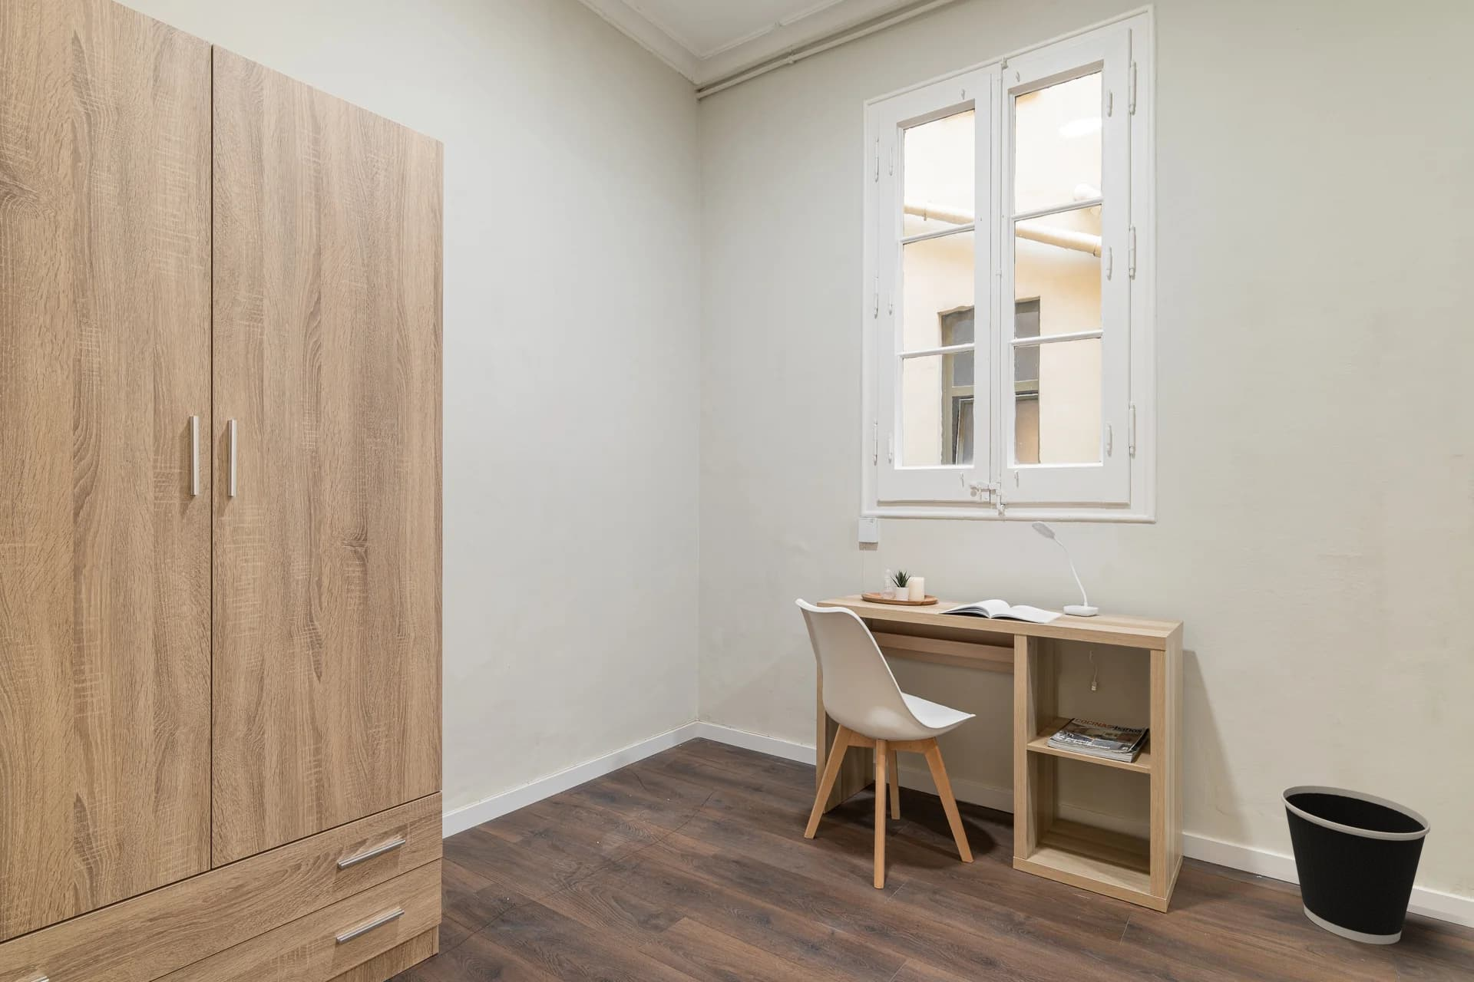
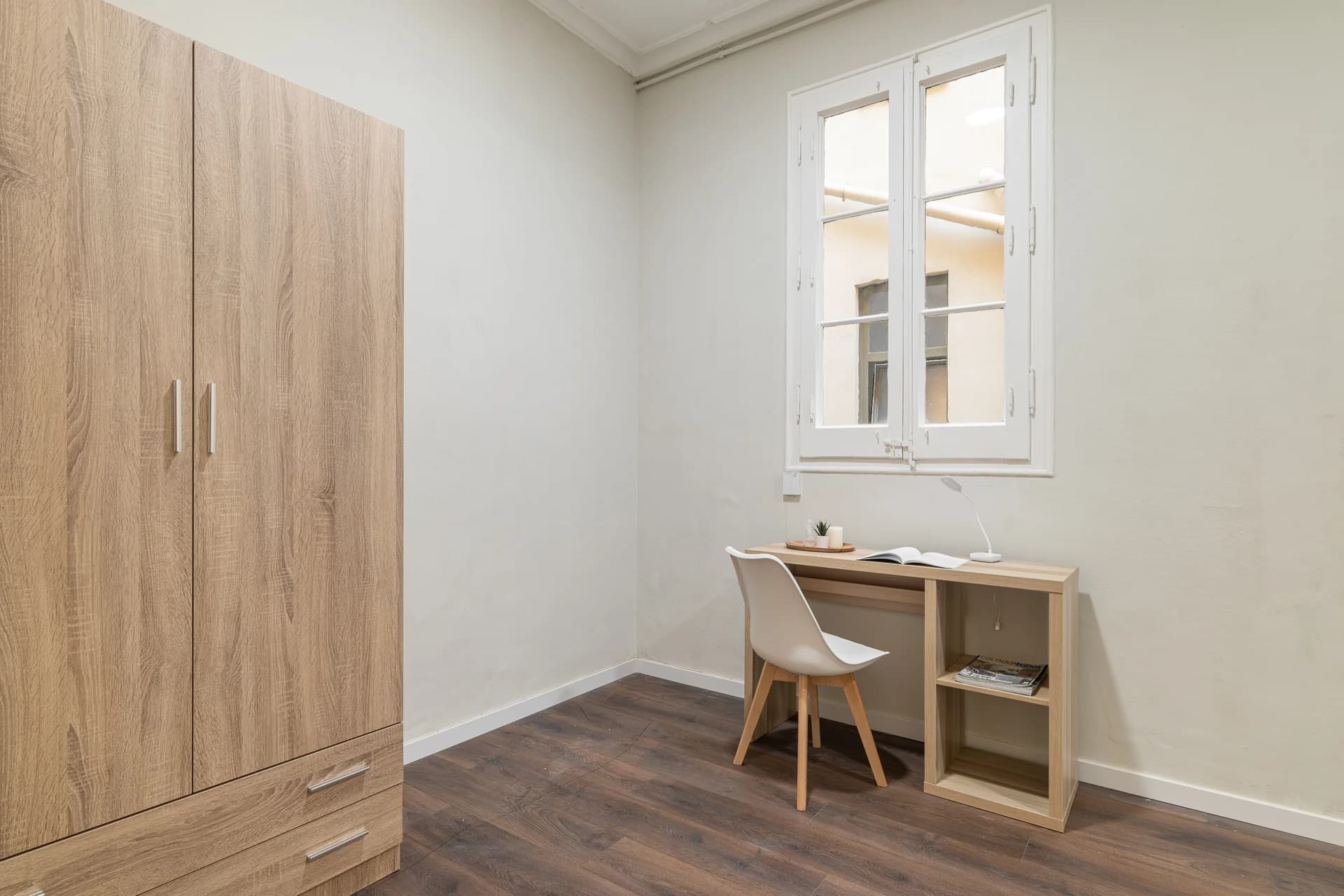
- wastebasket (1351, 865)
